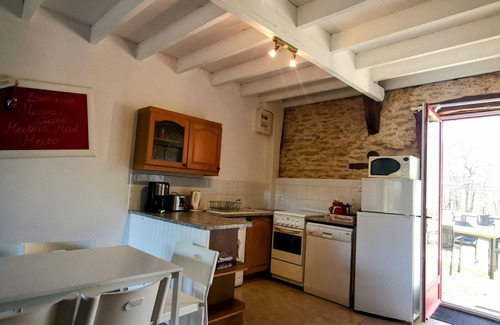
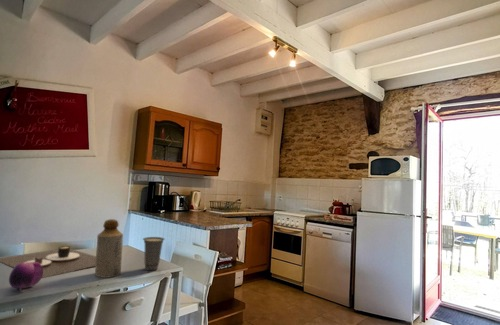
+ bottle (110, 246)
+ cup (152, 253)
+ place mat (56, 255)
+ fruit (25, 275)
